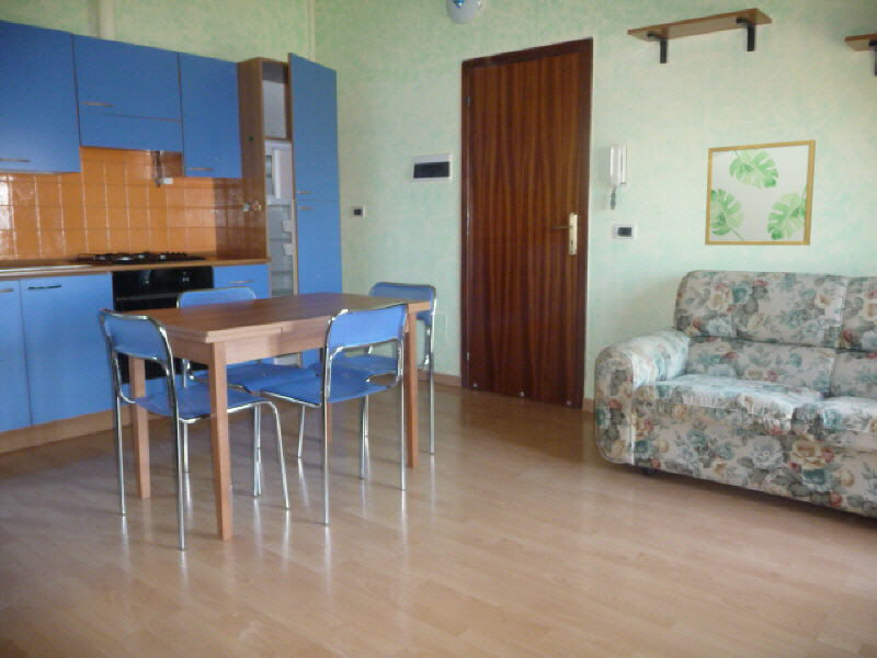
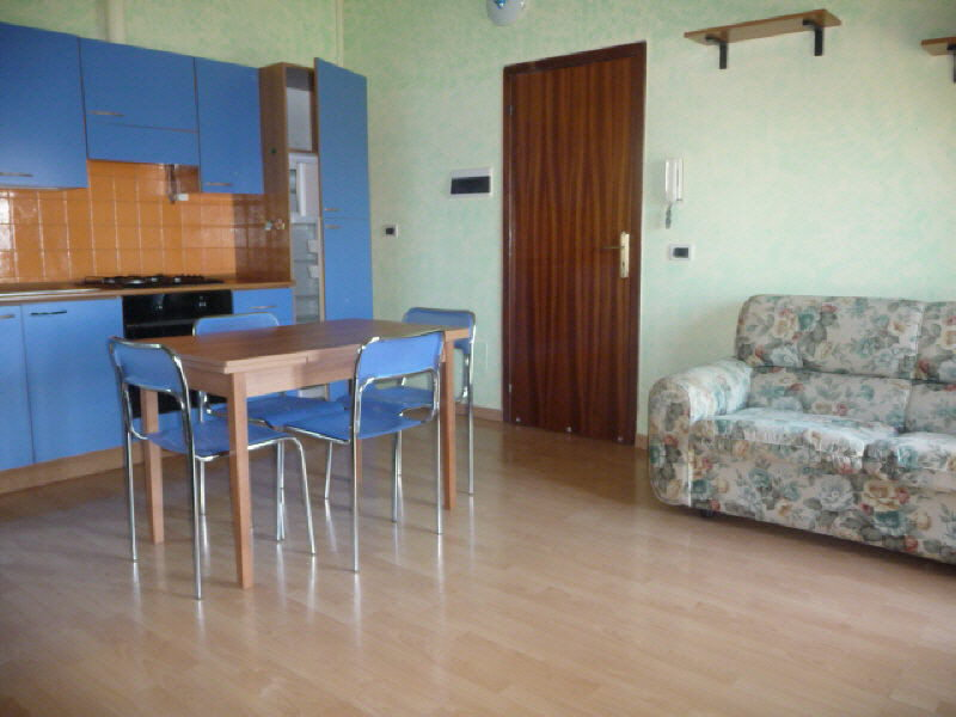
- wall art (758, 194)
